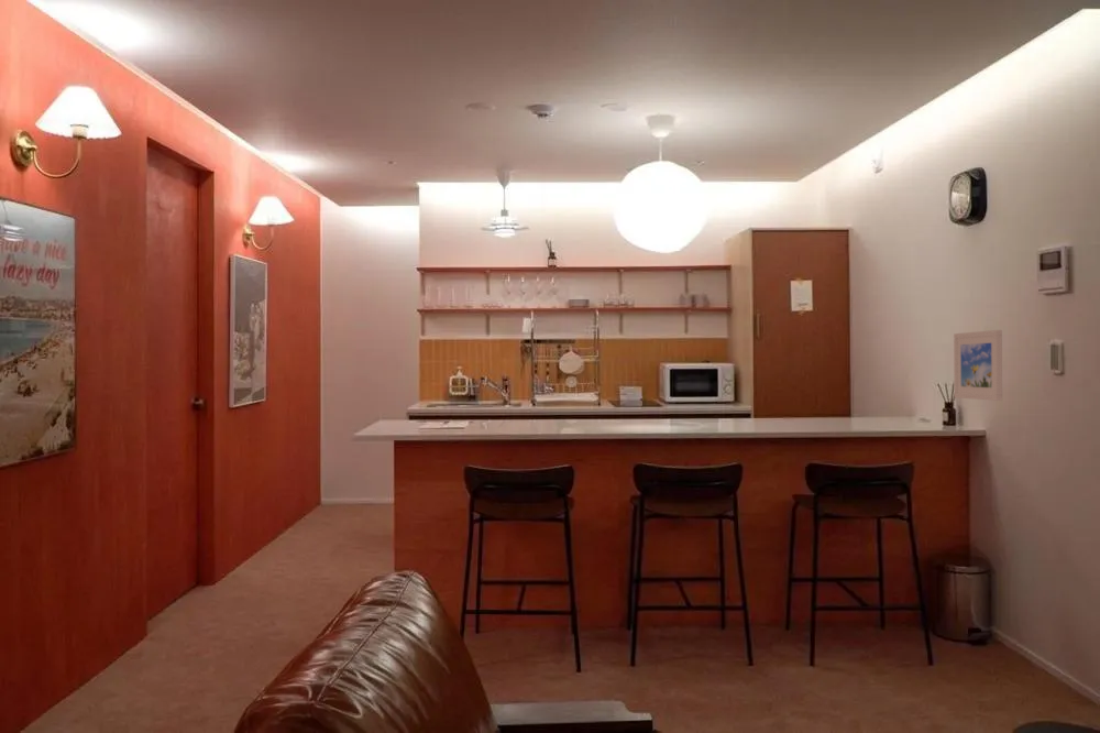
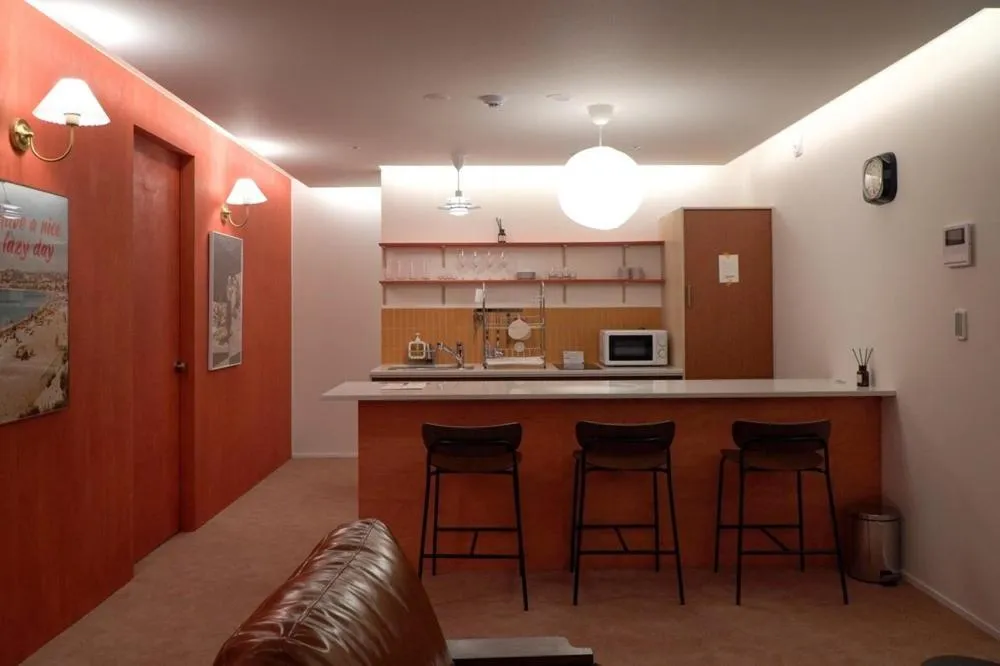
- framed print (977, 365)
